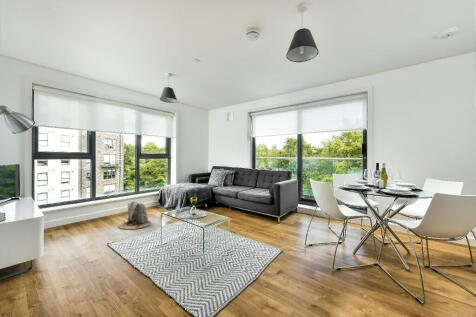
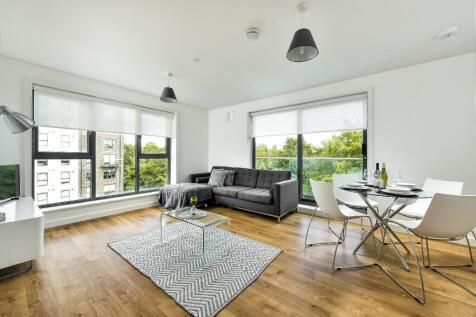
- backpack (135, 212)
